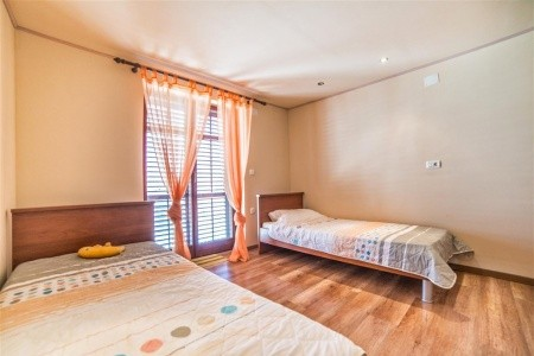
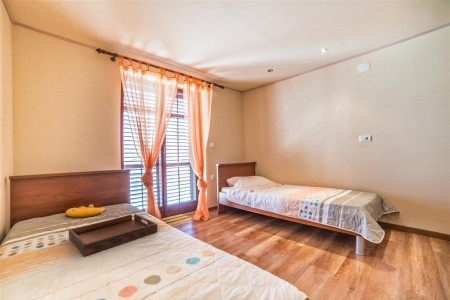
+ serving tray (114, 230)
